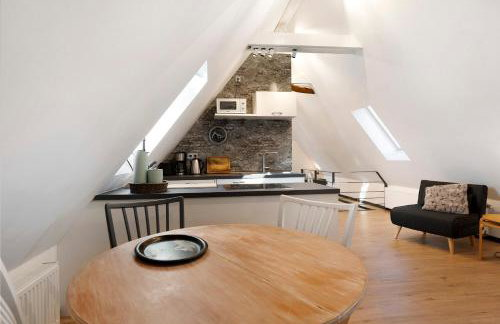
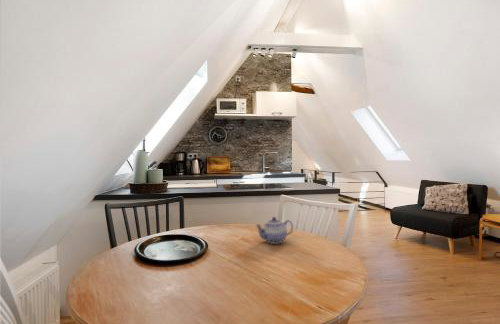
+ teapot (274, 229)
